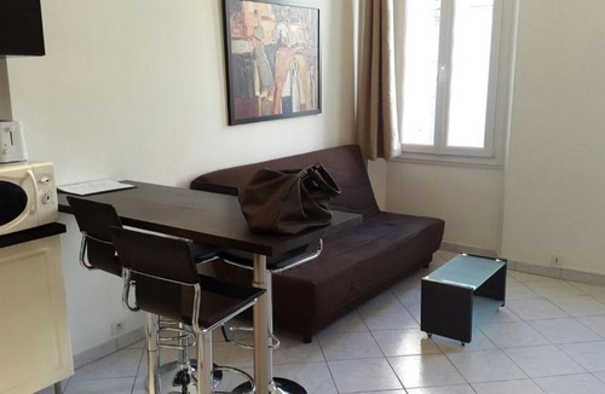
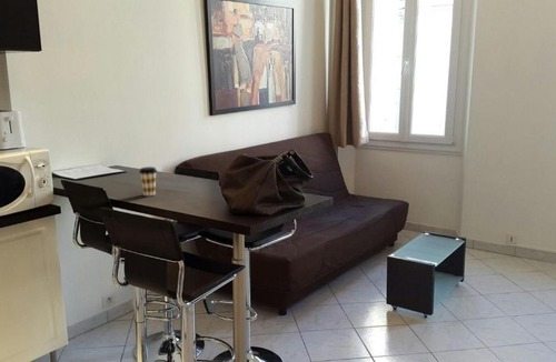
+ coffee cup (148, 181)
